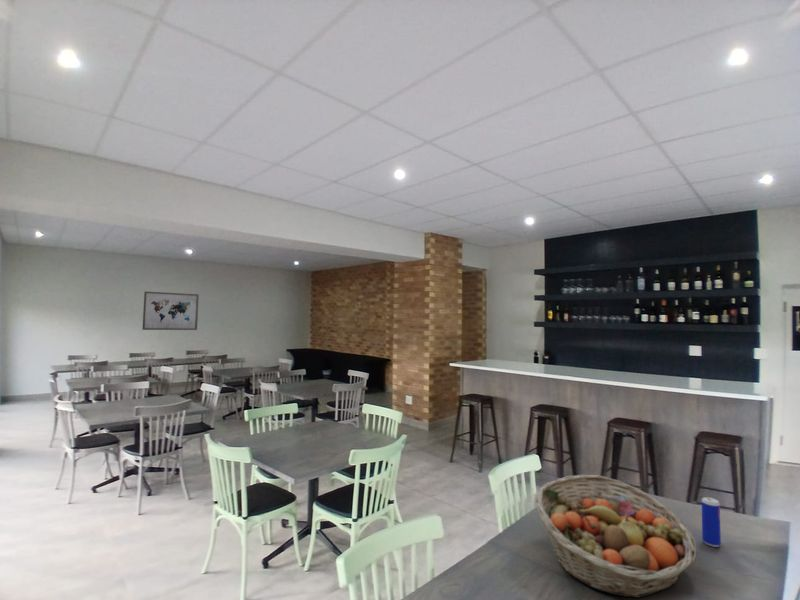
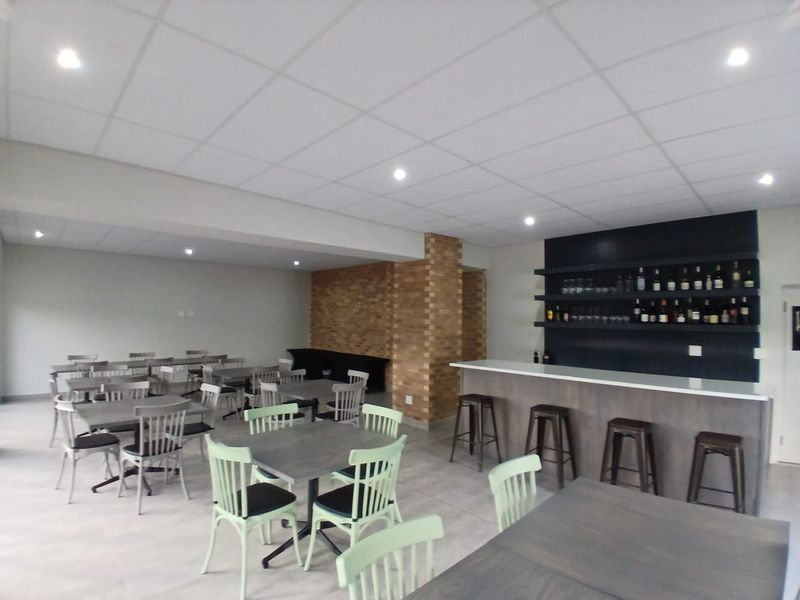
- wall art (171, 311)
- beverage can (711, 521)
- fruit basket (611, 530)
